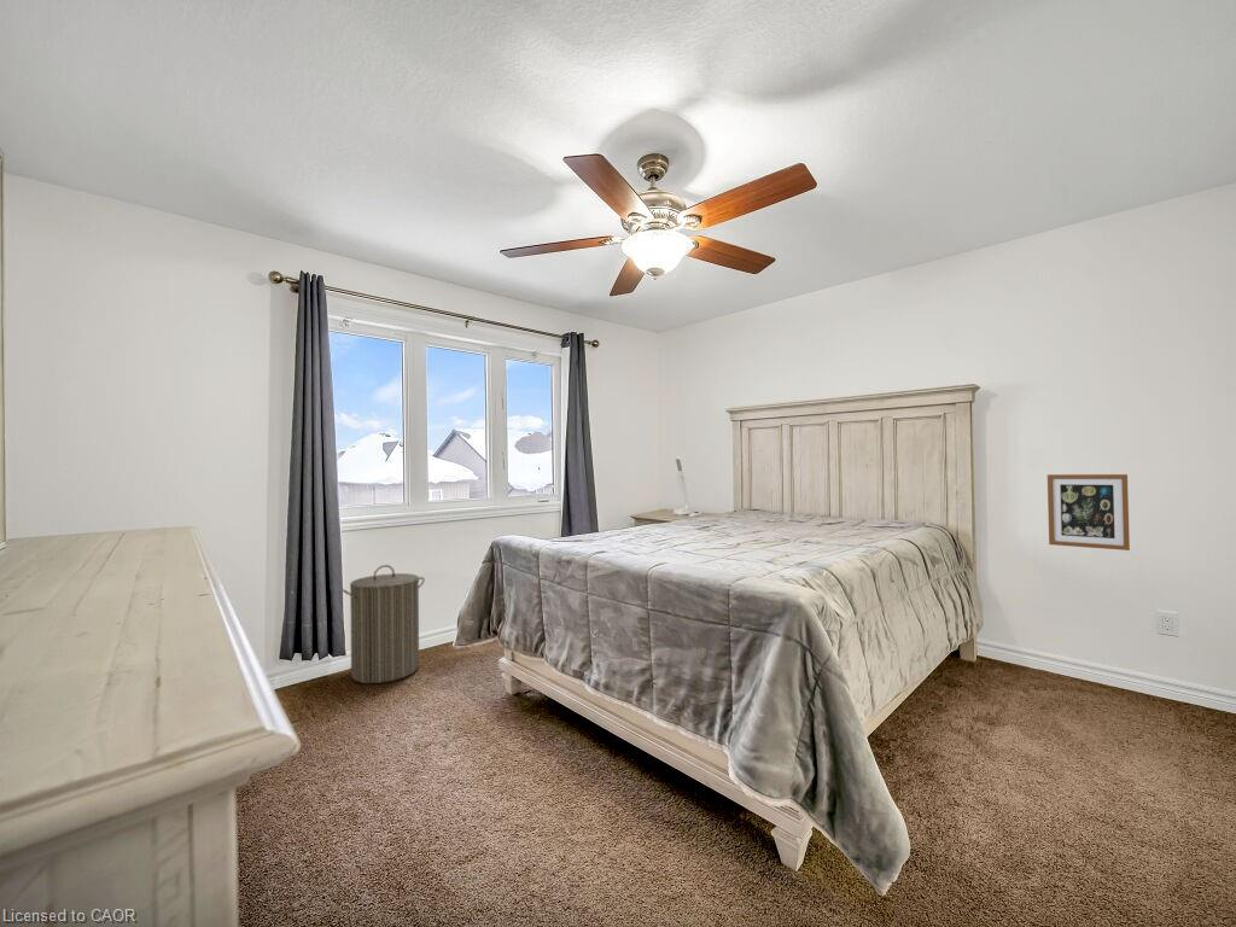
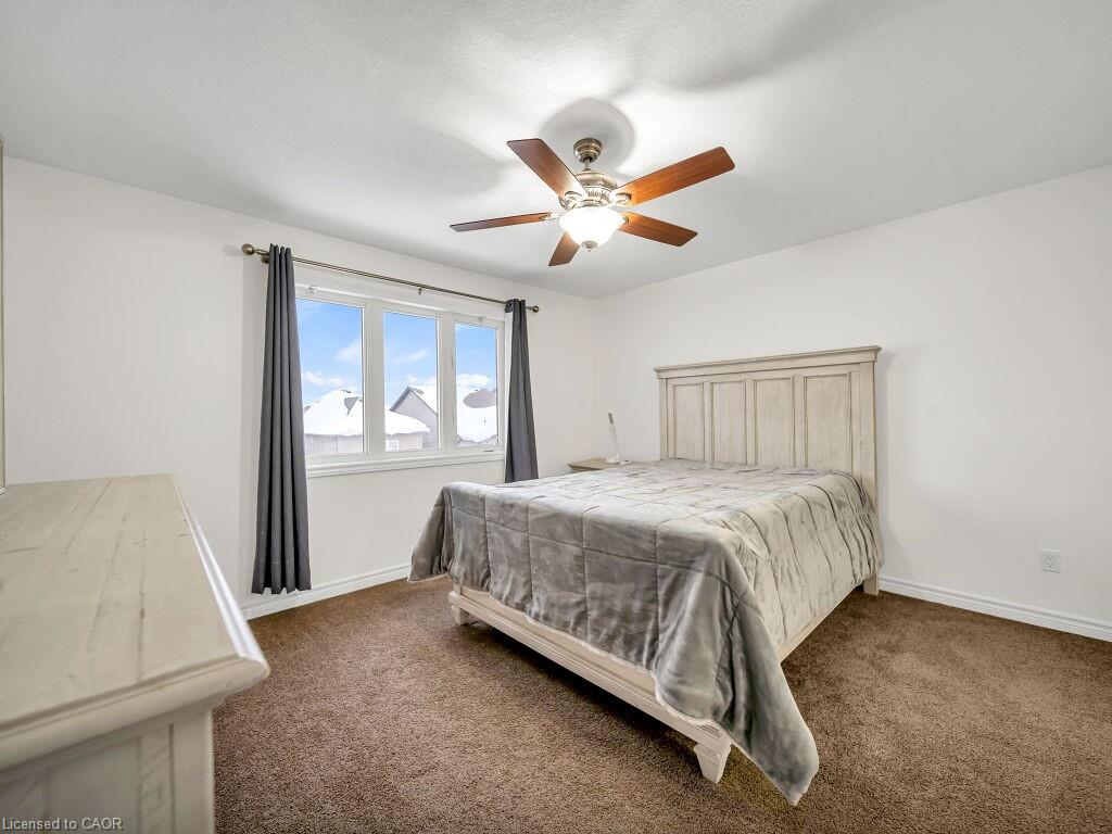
- wall art (1086, 511)
- laundry hamper (385, 618)
